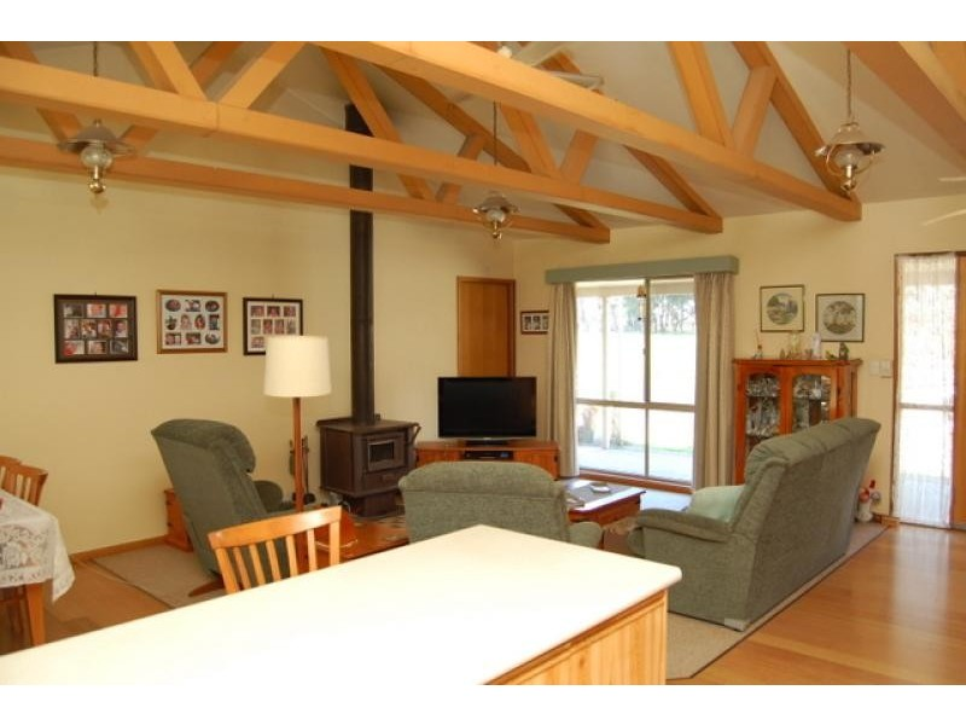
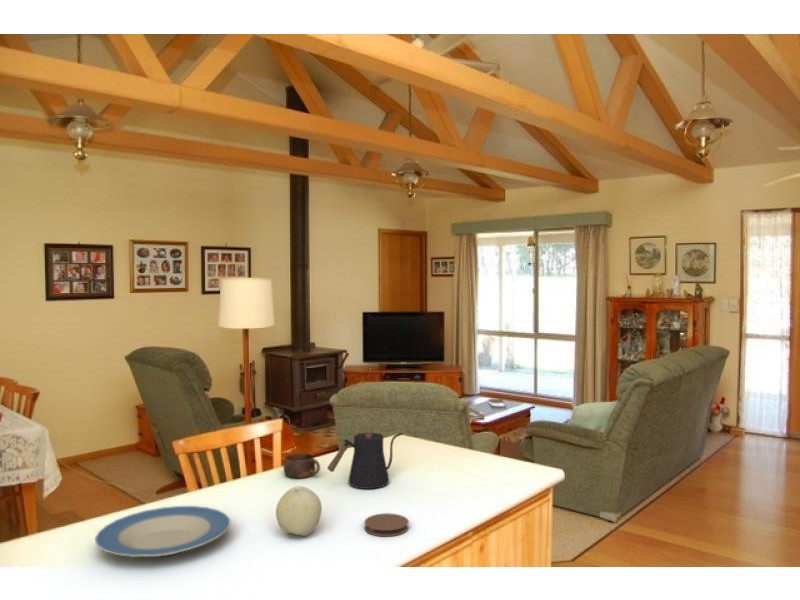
+ plate (165, 535)
+ cup (302, 466)
+ kettle (366, 459)
+ fruit (298, 511)
+ coaster (386, 524)
